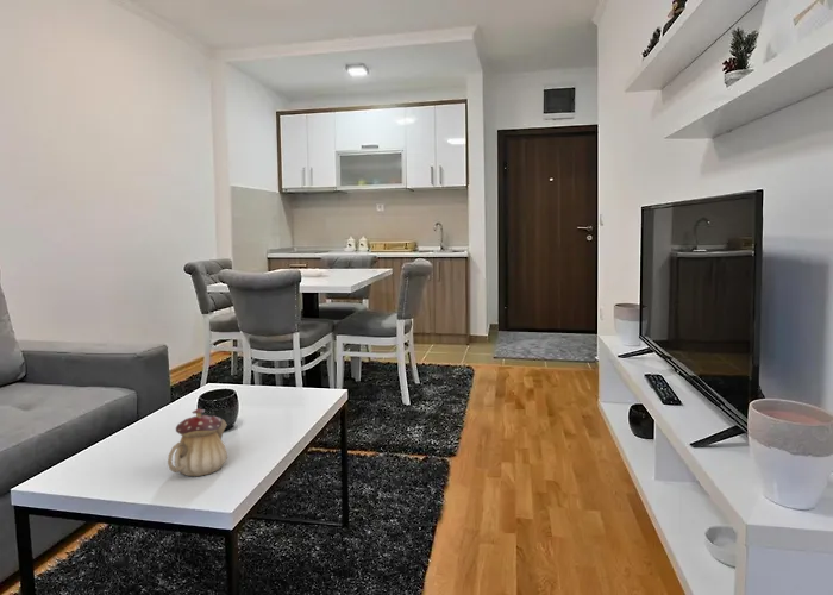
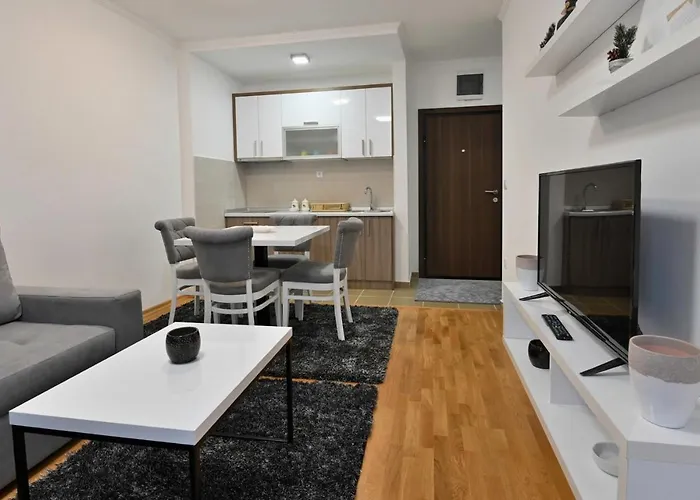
- teapot (196, 439)
